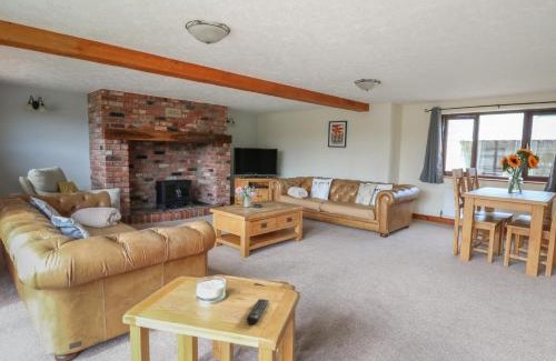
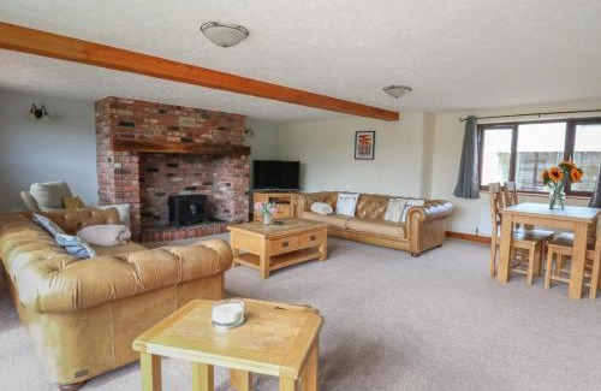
- remote control (258, 309)
